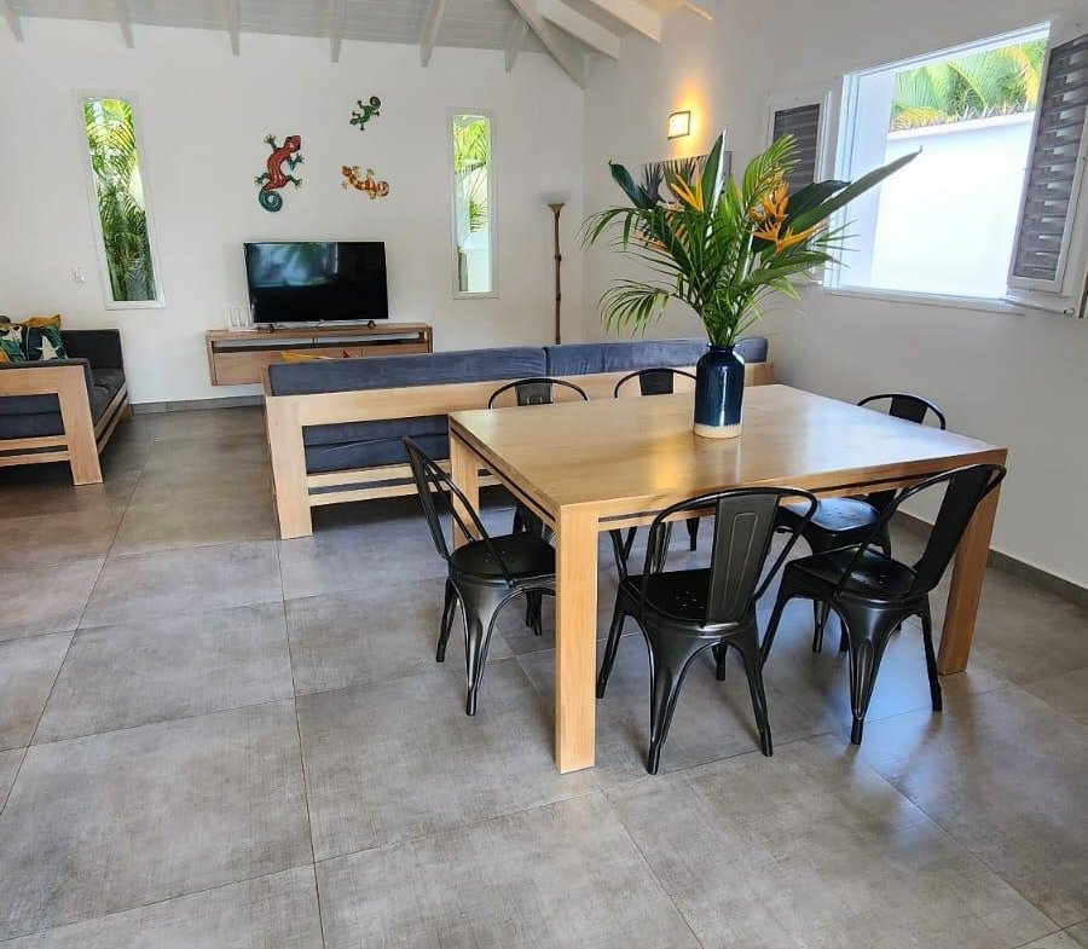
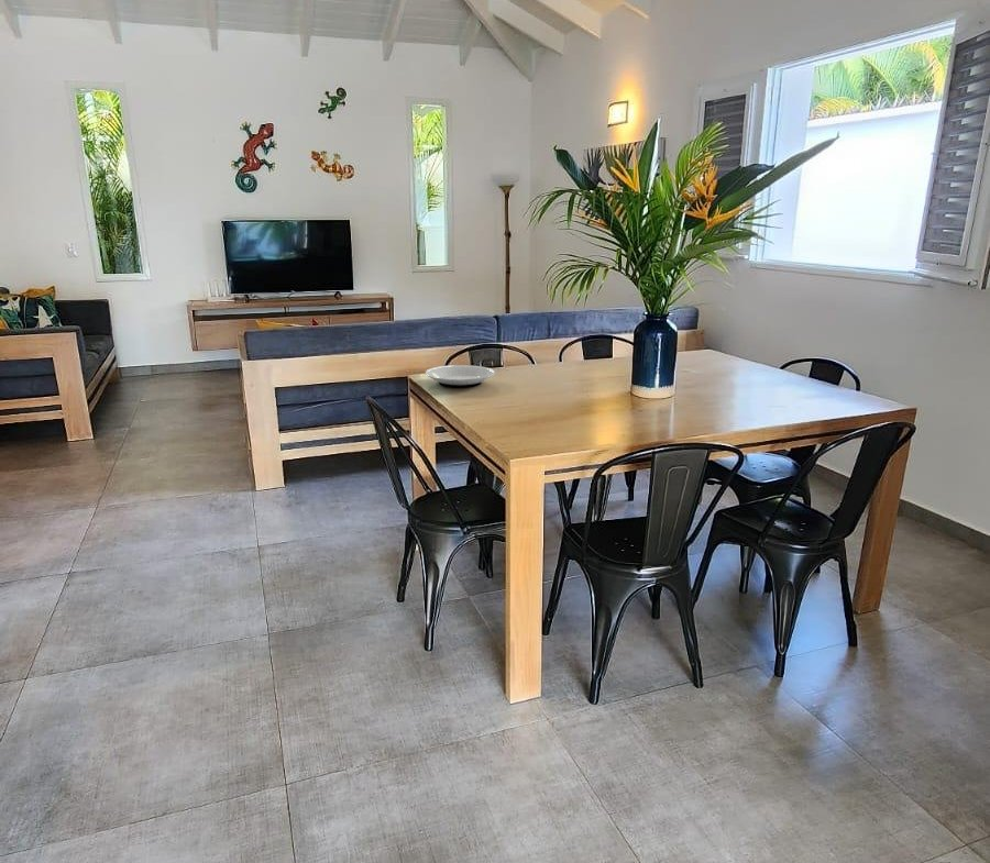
+ plate (460, 377)
